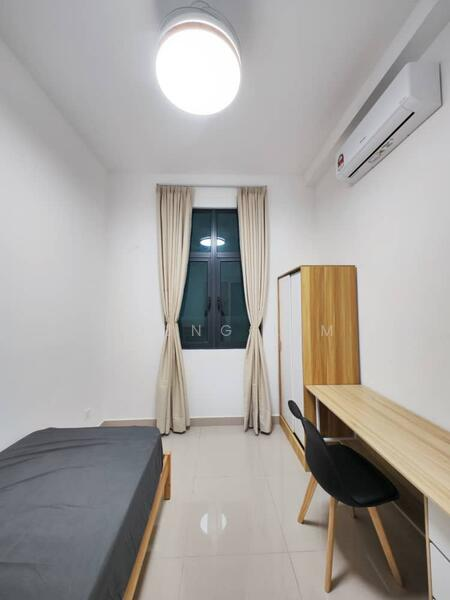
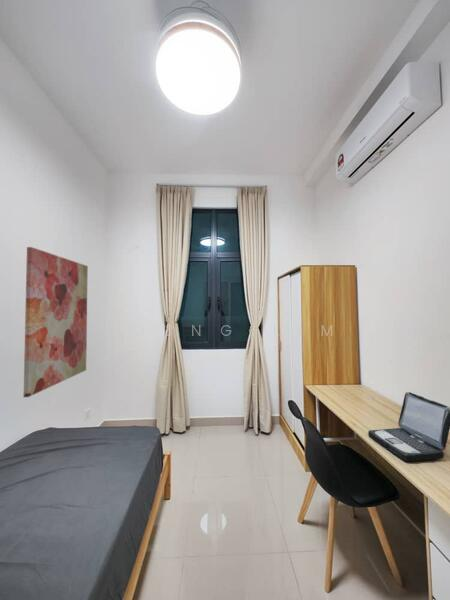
+ wall art (61, 319)
+ laptop (407, 422)
